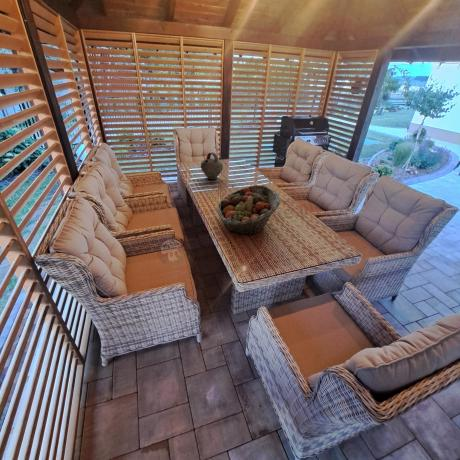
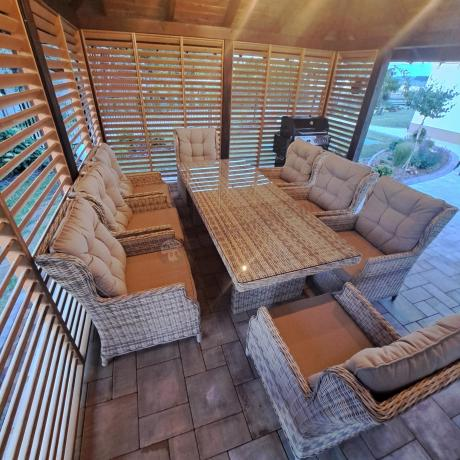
- jug (212, 165)
- fruit basket (247, 208)
